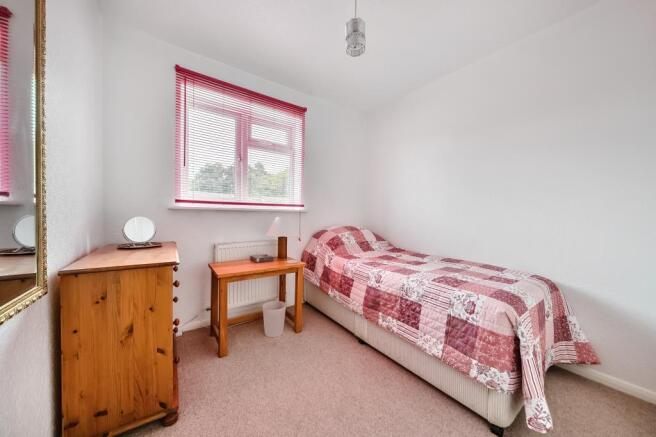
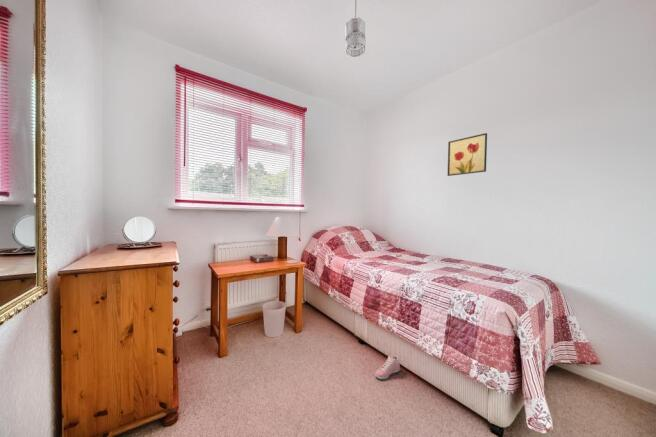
+ wall art (466, 155)
+ sneaker (387, 365)
